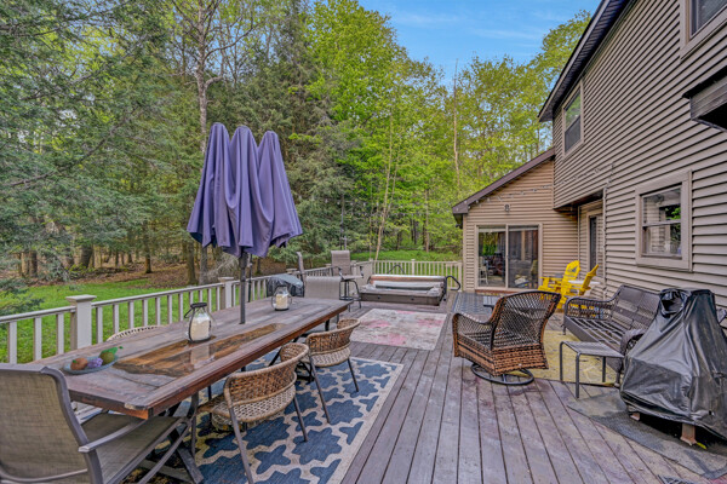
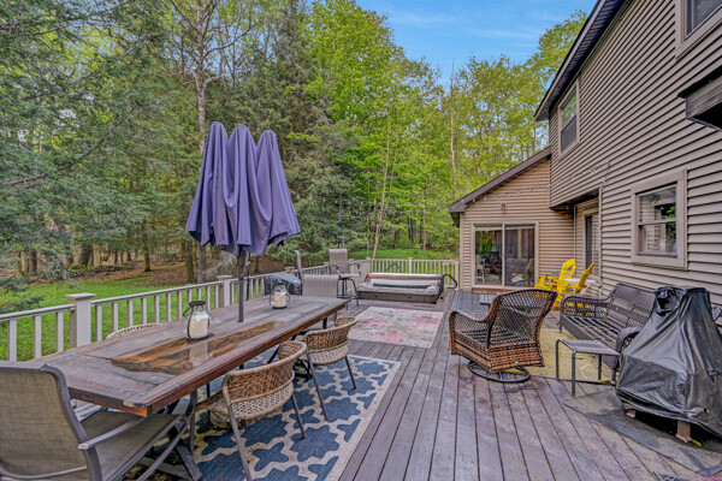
- fruit bowl (95, 357)
